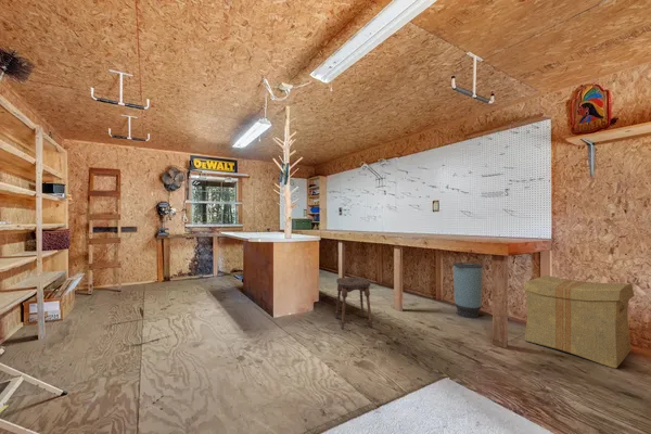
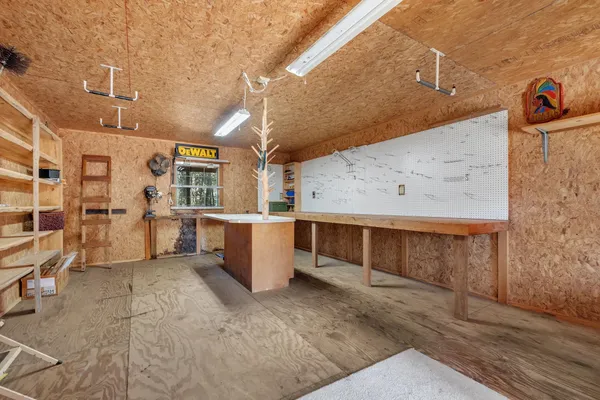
- stool (345, 301)
- trash can (469, 289)
- cardboard box (576, 311)
